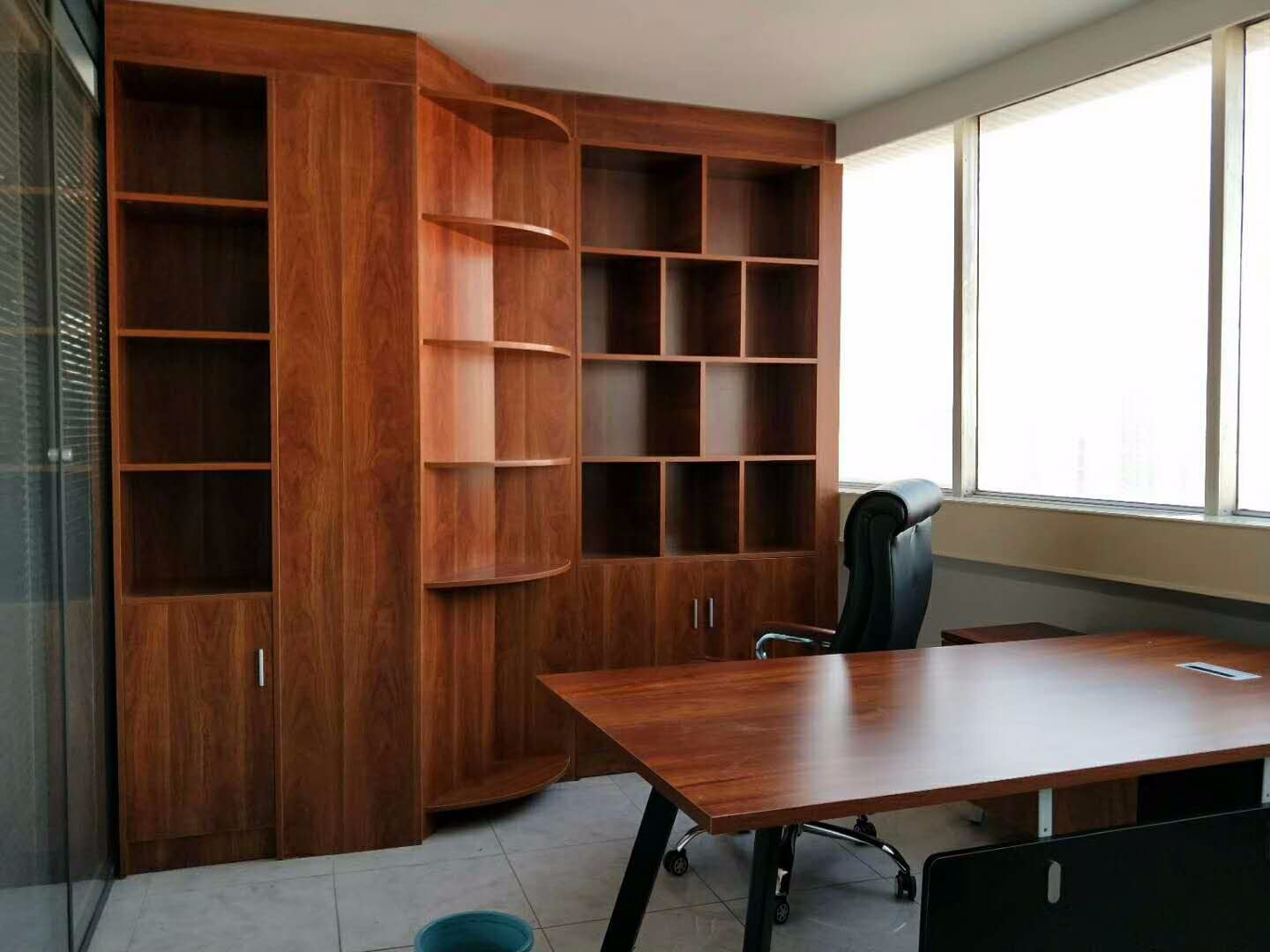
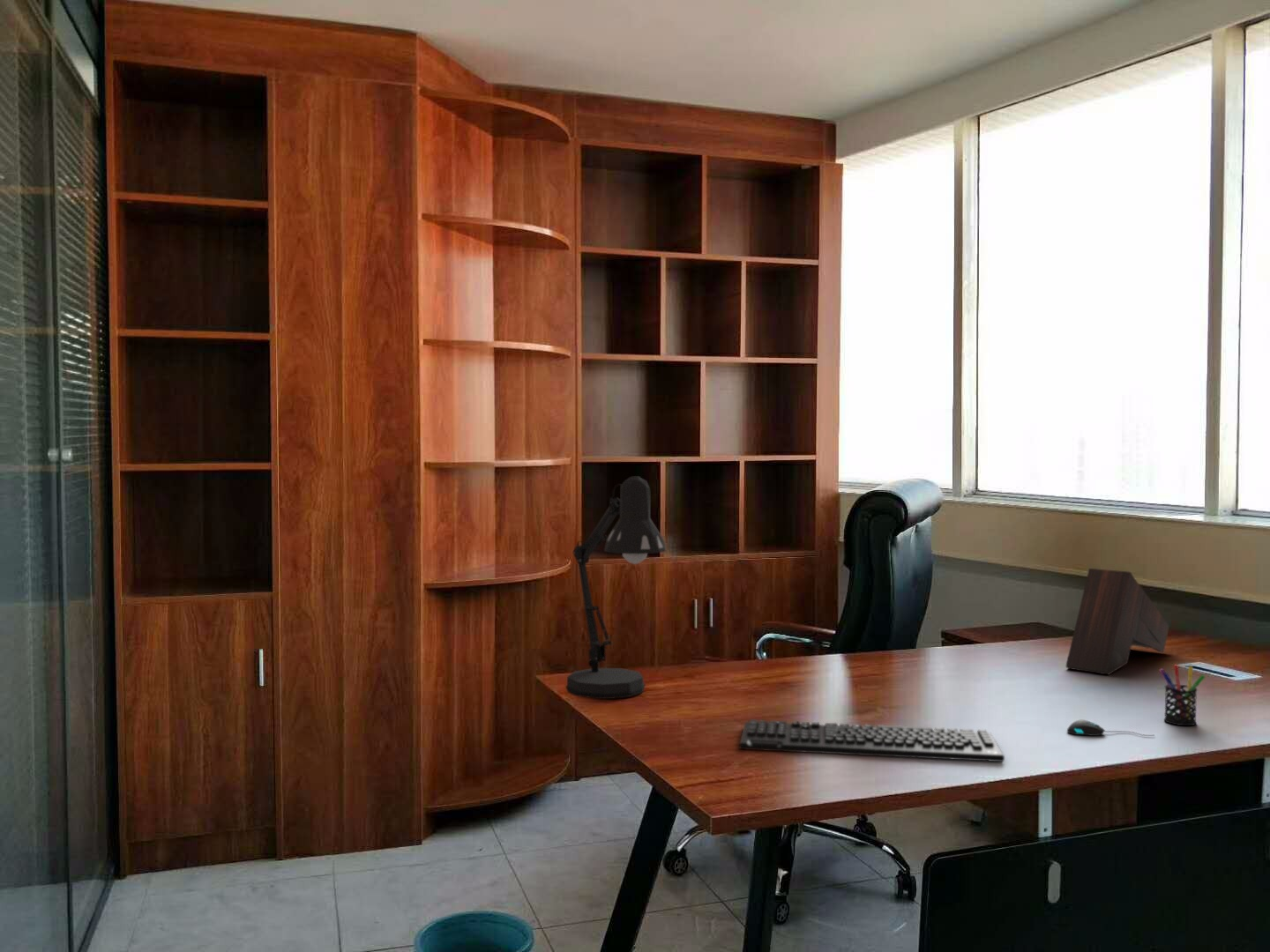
+ pen holder (1184, 693)
+ keyboard (867, 739)
+ desk lamp (589, 588)
+ speaker (1120, 614)
+ mouse (1108, 731)
